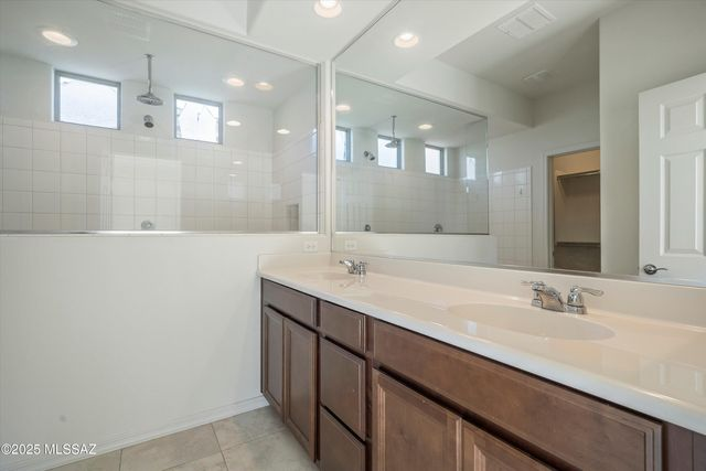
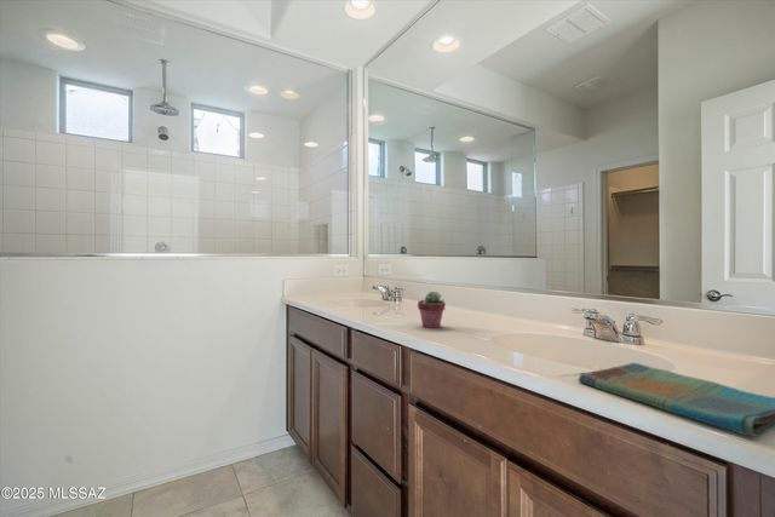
+ potted succulent (431, 309)
+ dish towel (677, 389)
